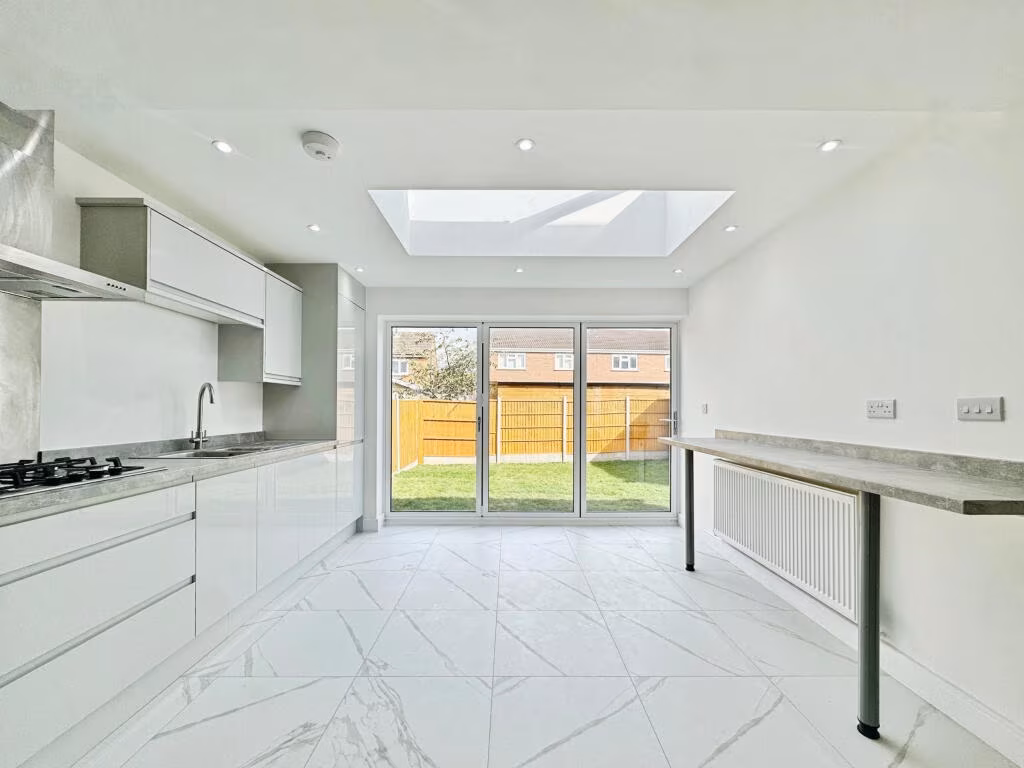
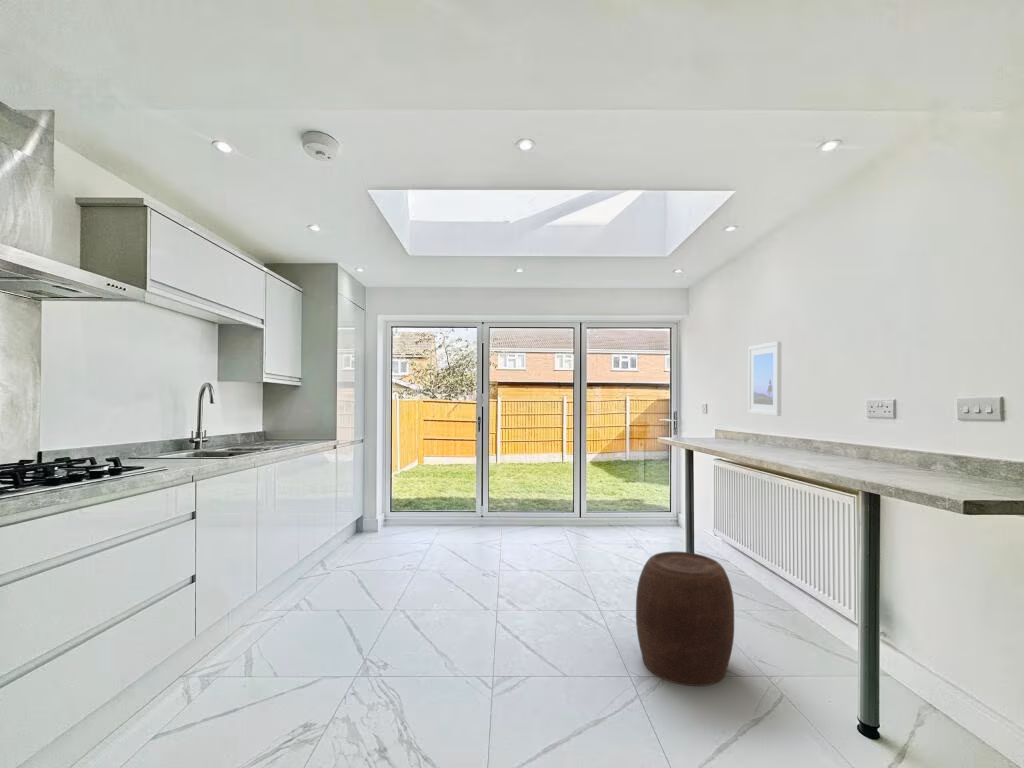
+ stool (683, 612)
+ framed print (763, 379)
